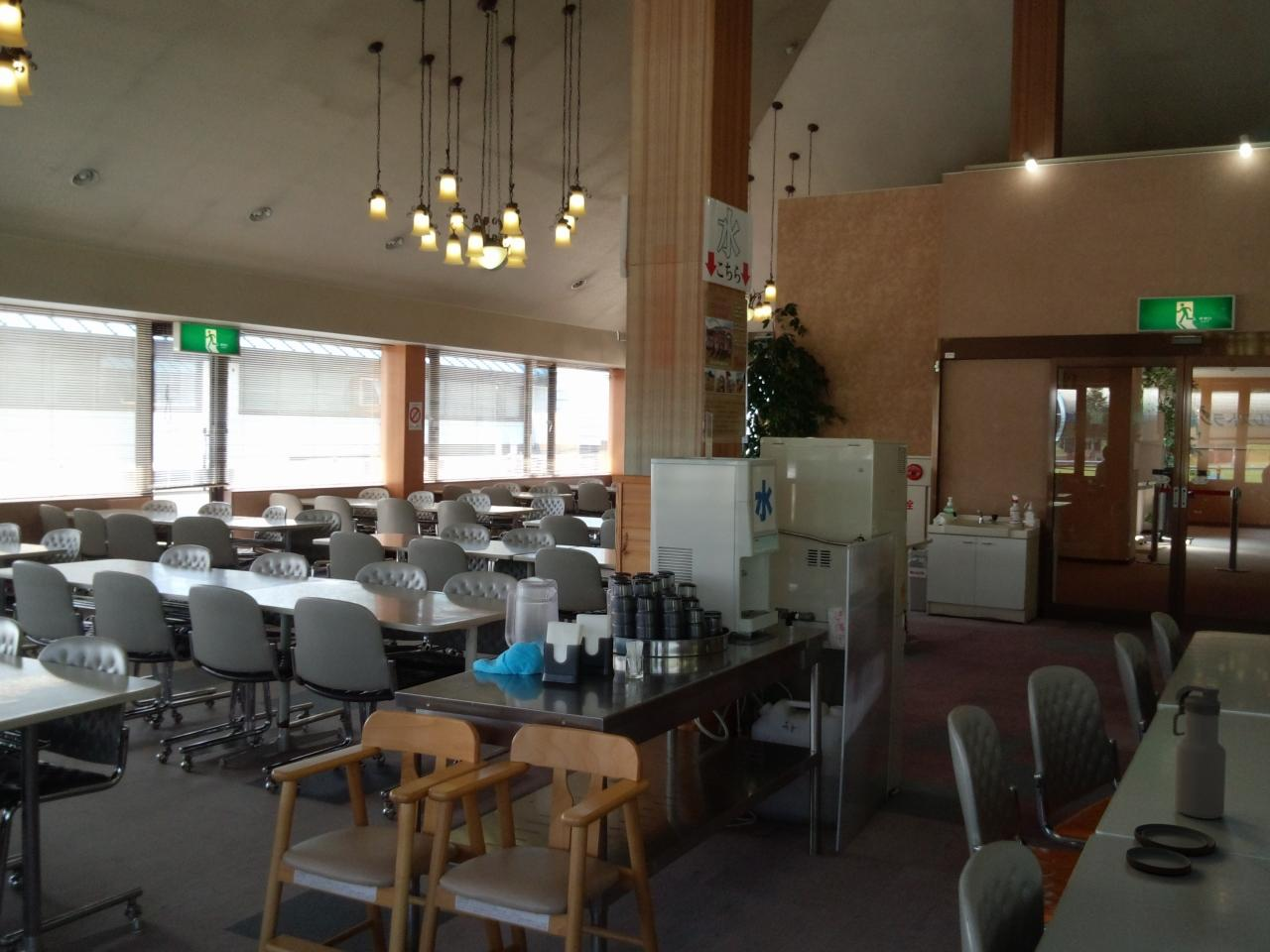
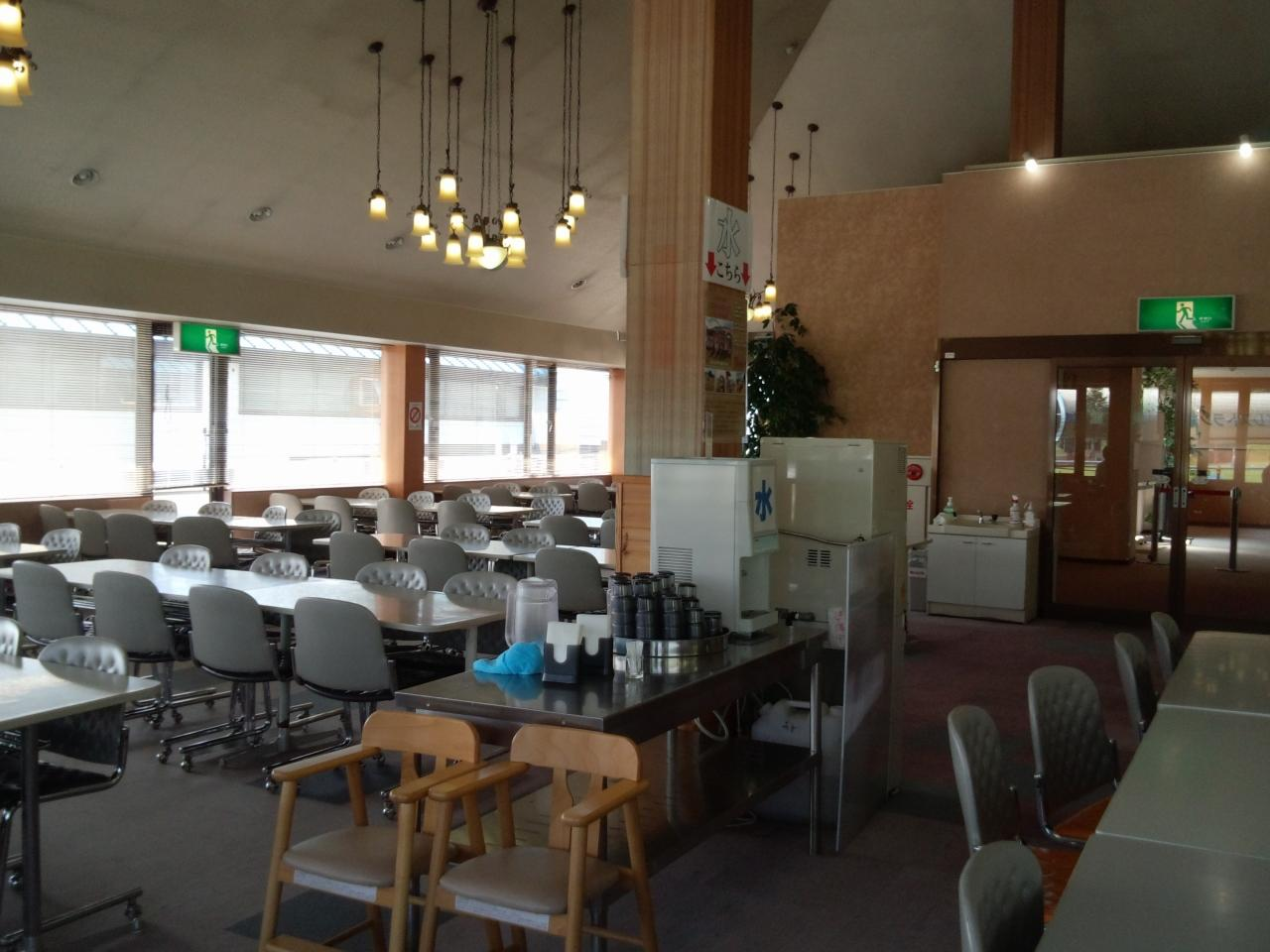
- water bottle (1200, 749)
- plate (1171, 849)
